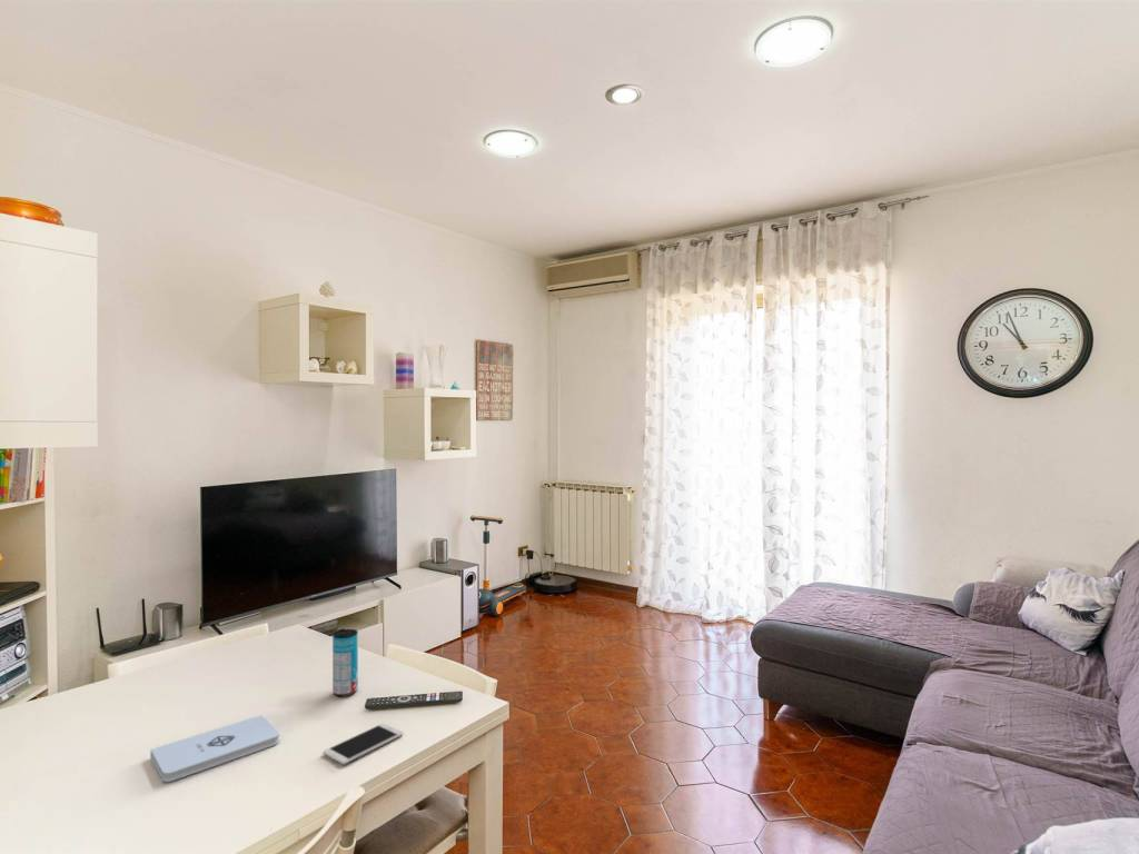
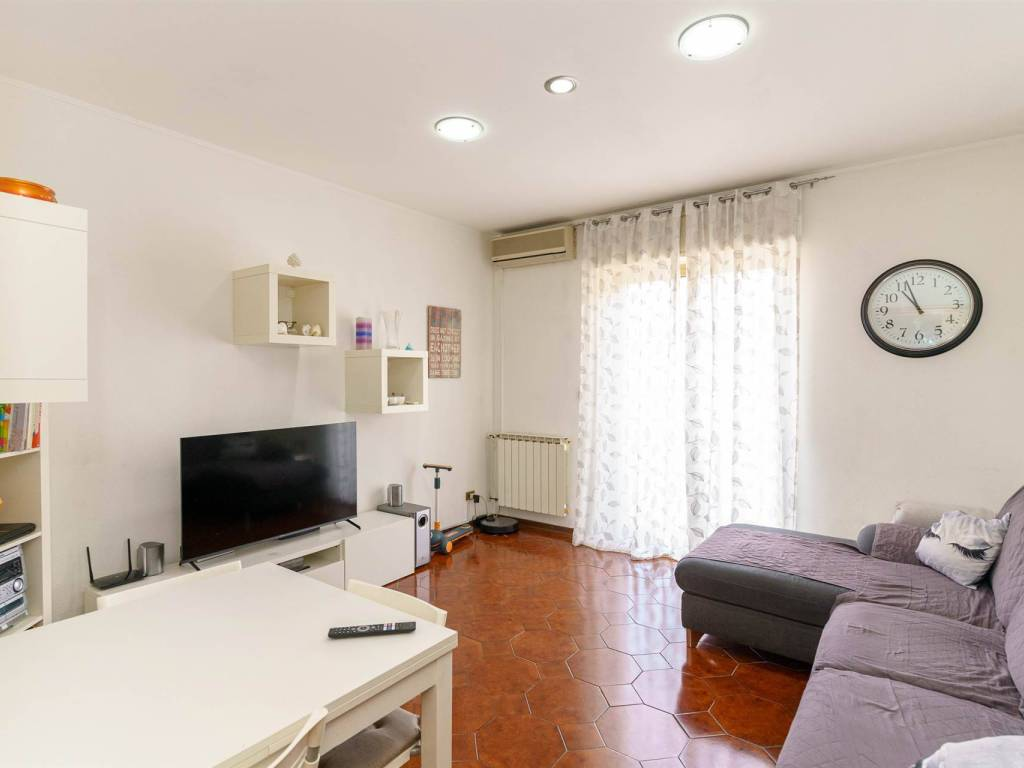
- notepad (217, 745)
- beverage can (345, 662)
- smartphone (364, 743)
